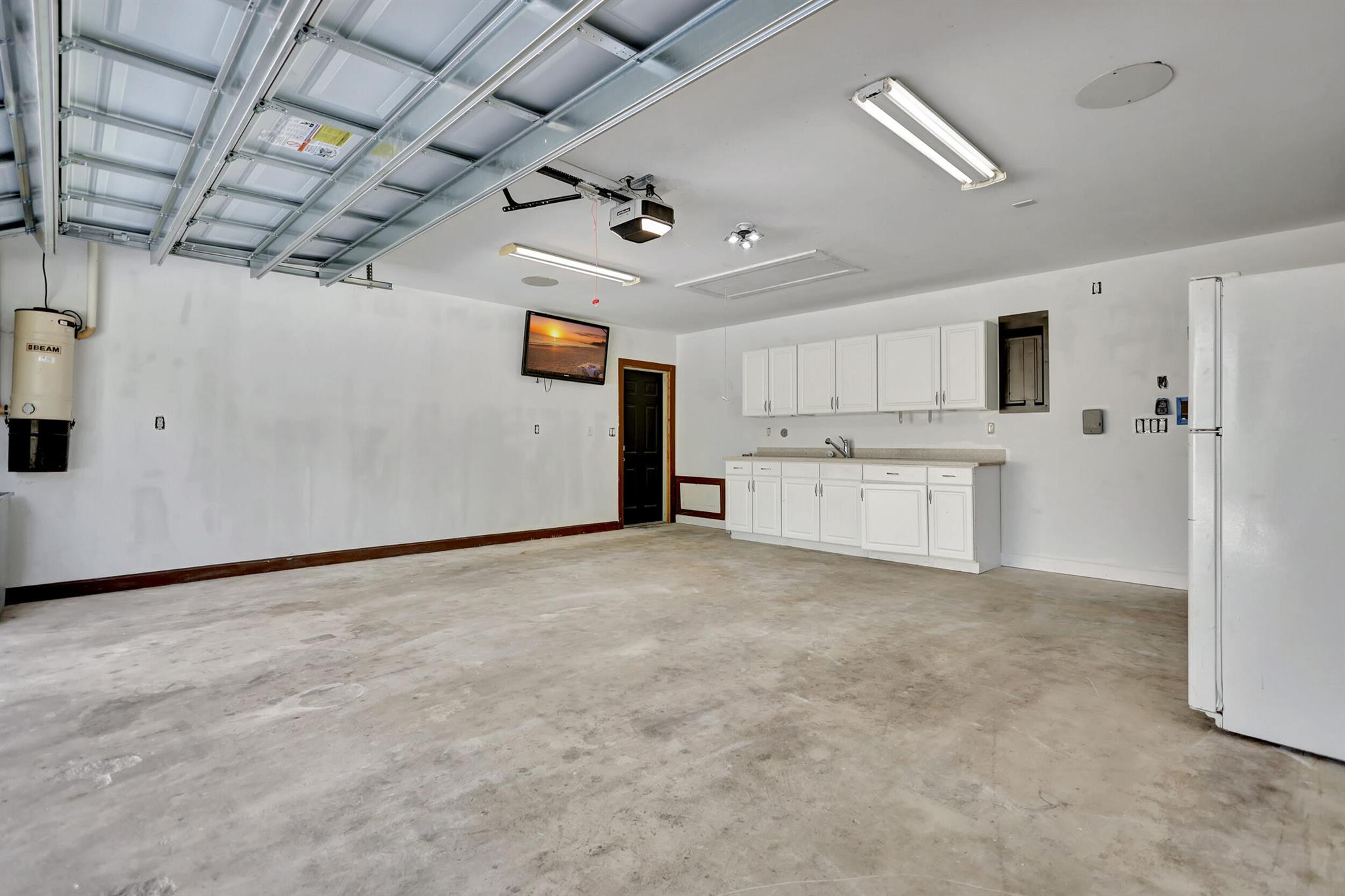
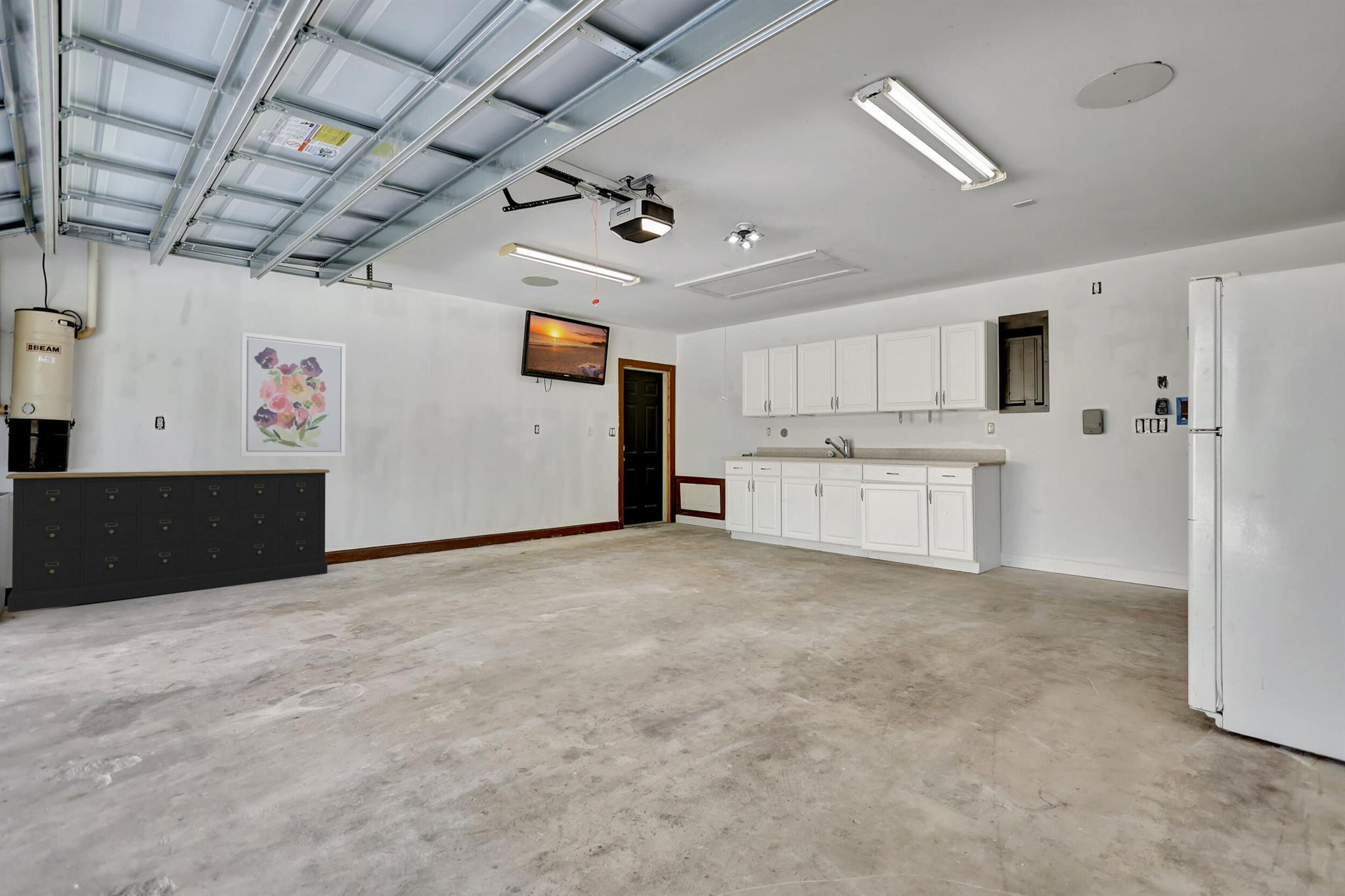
+ storage cabinet (188, 529)
+ wall art (295, 397)
